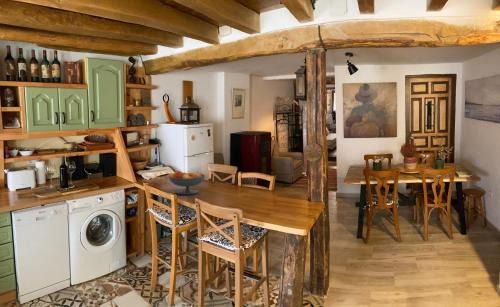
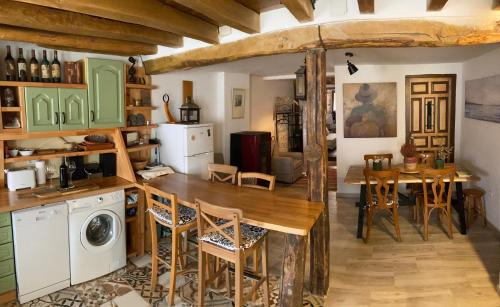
- fruit bowl (187, 181)
